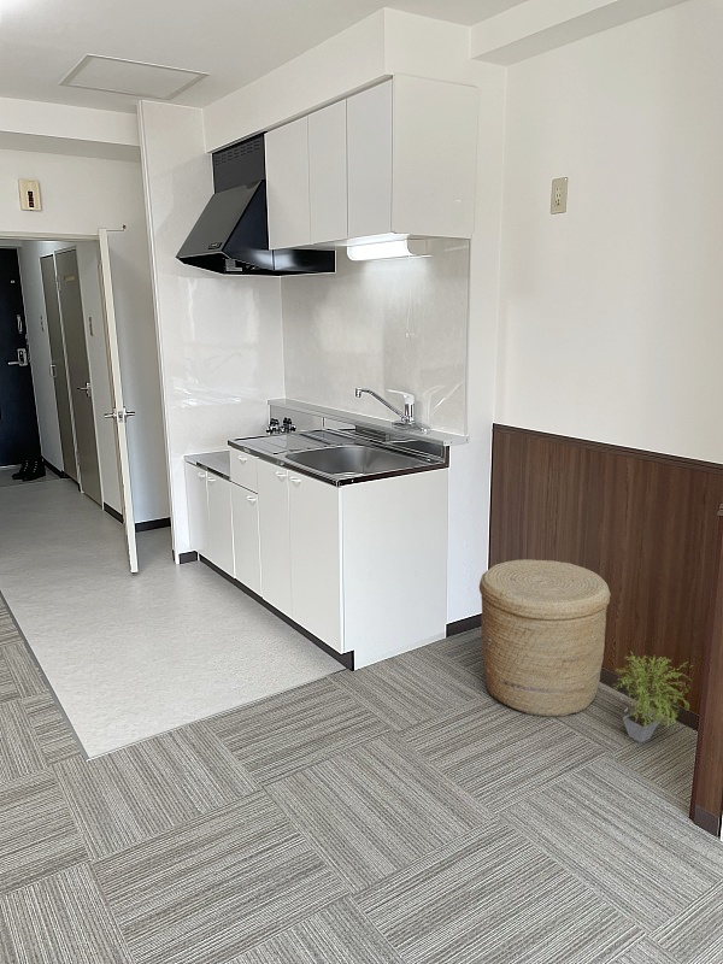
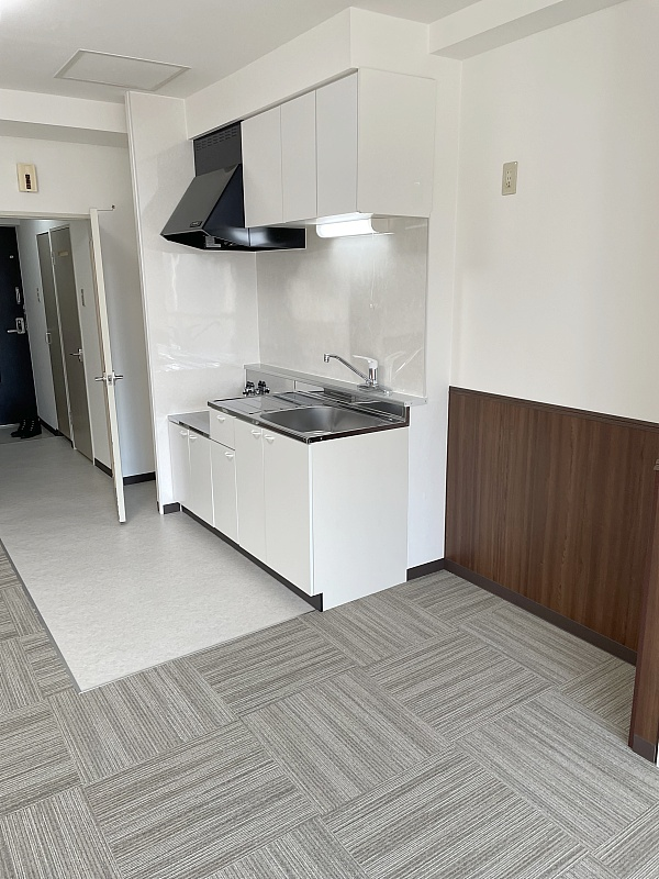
- basket (541, 634)
- potted plant (649, 693)
